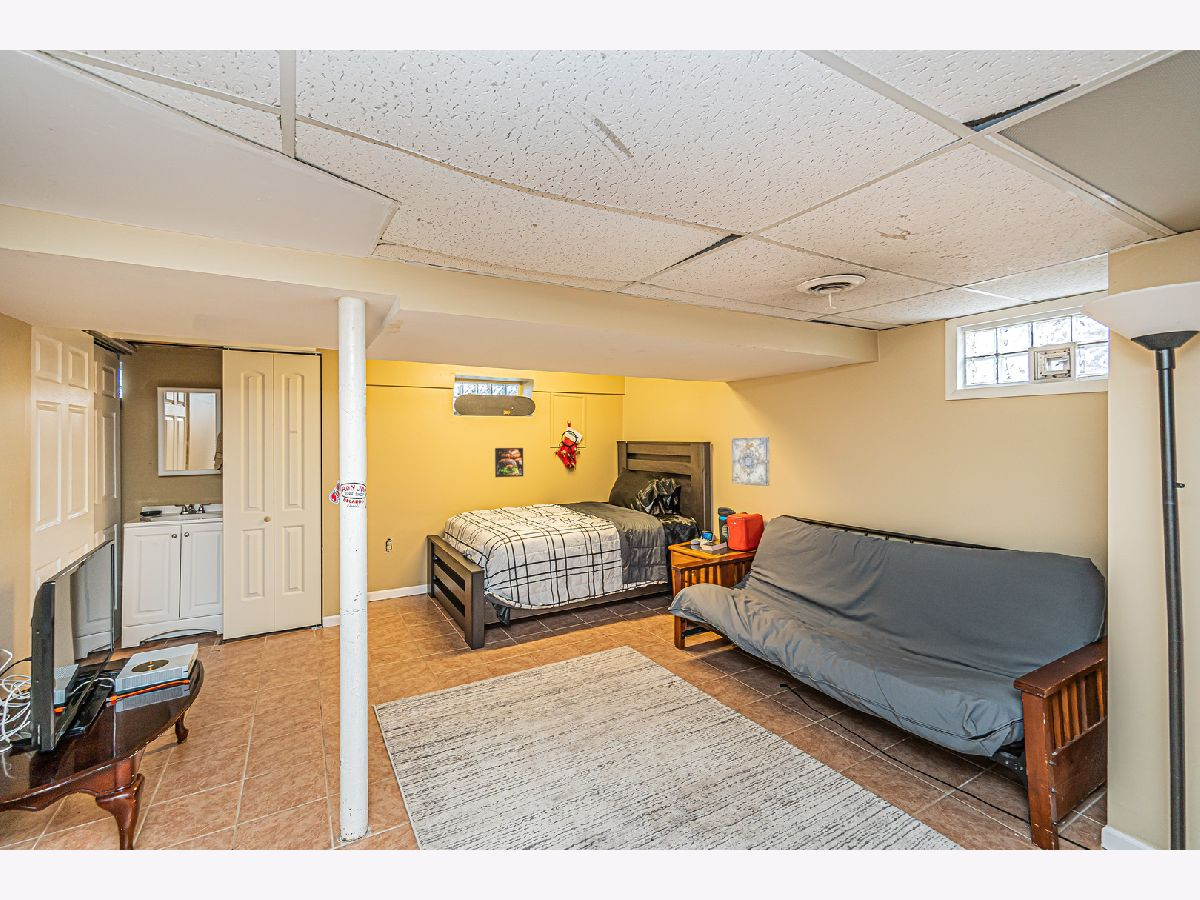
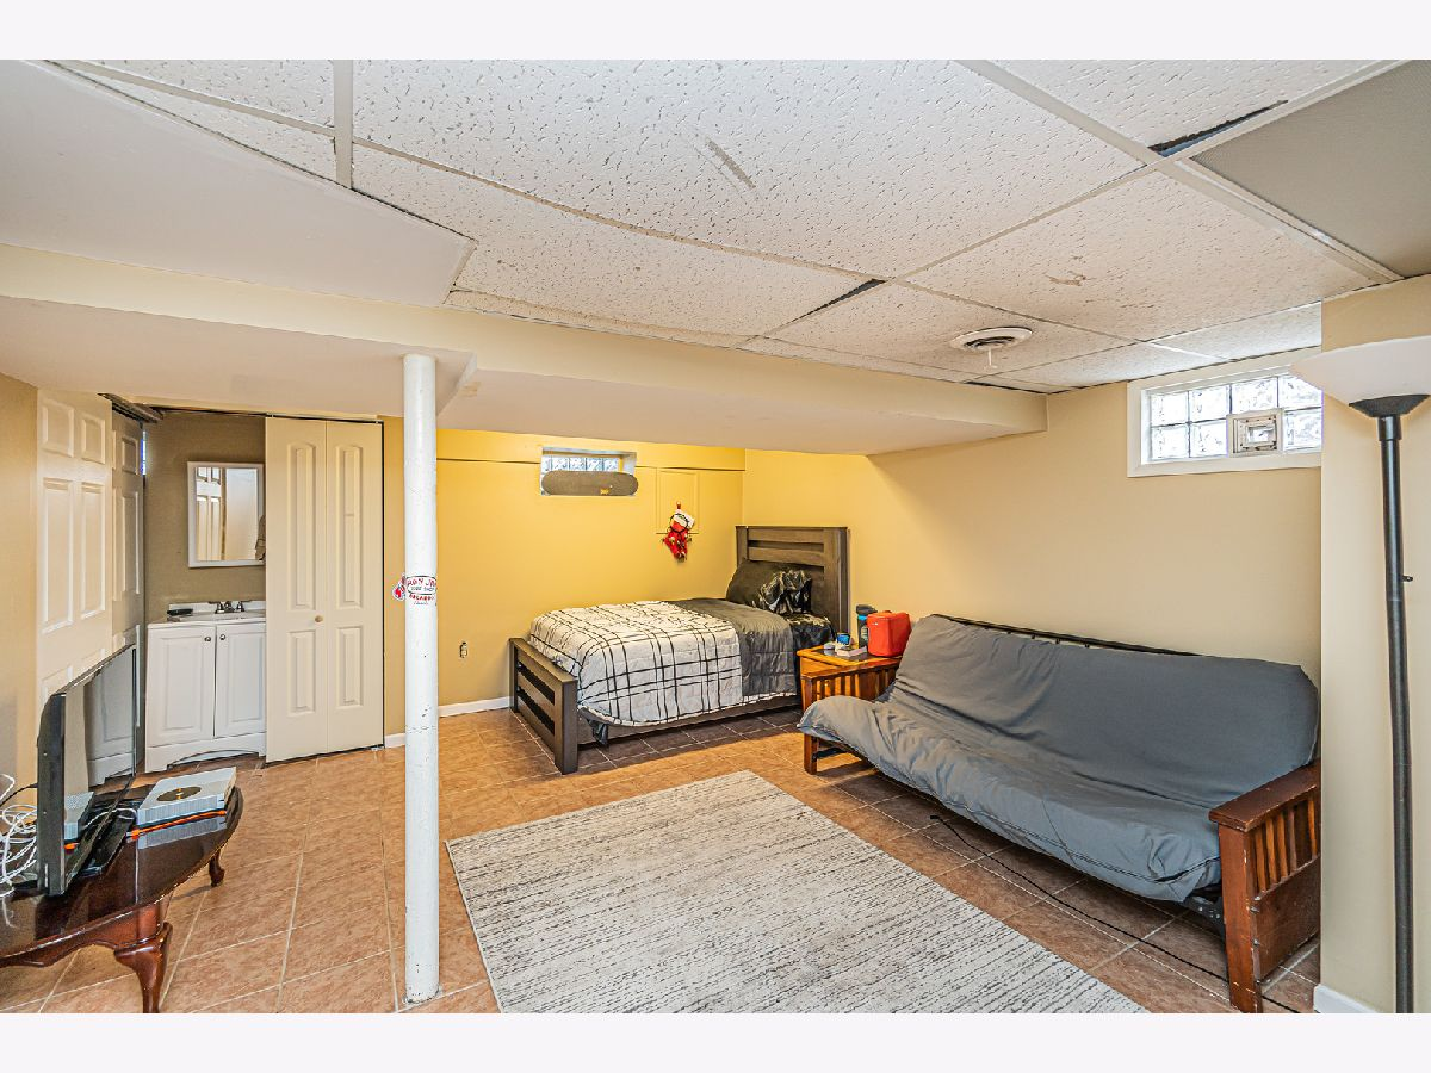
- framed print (509, 462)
- wall art (750, 461)
